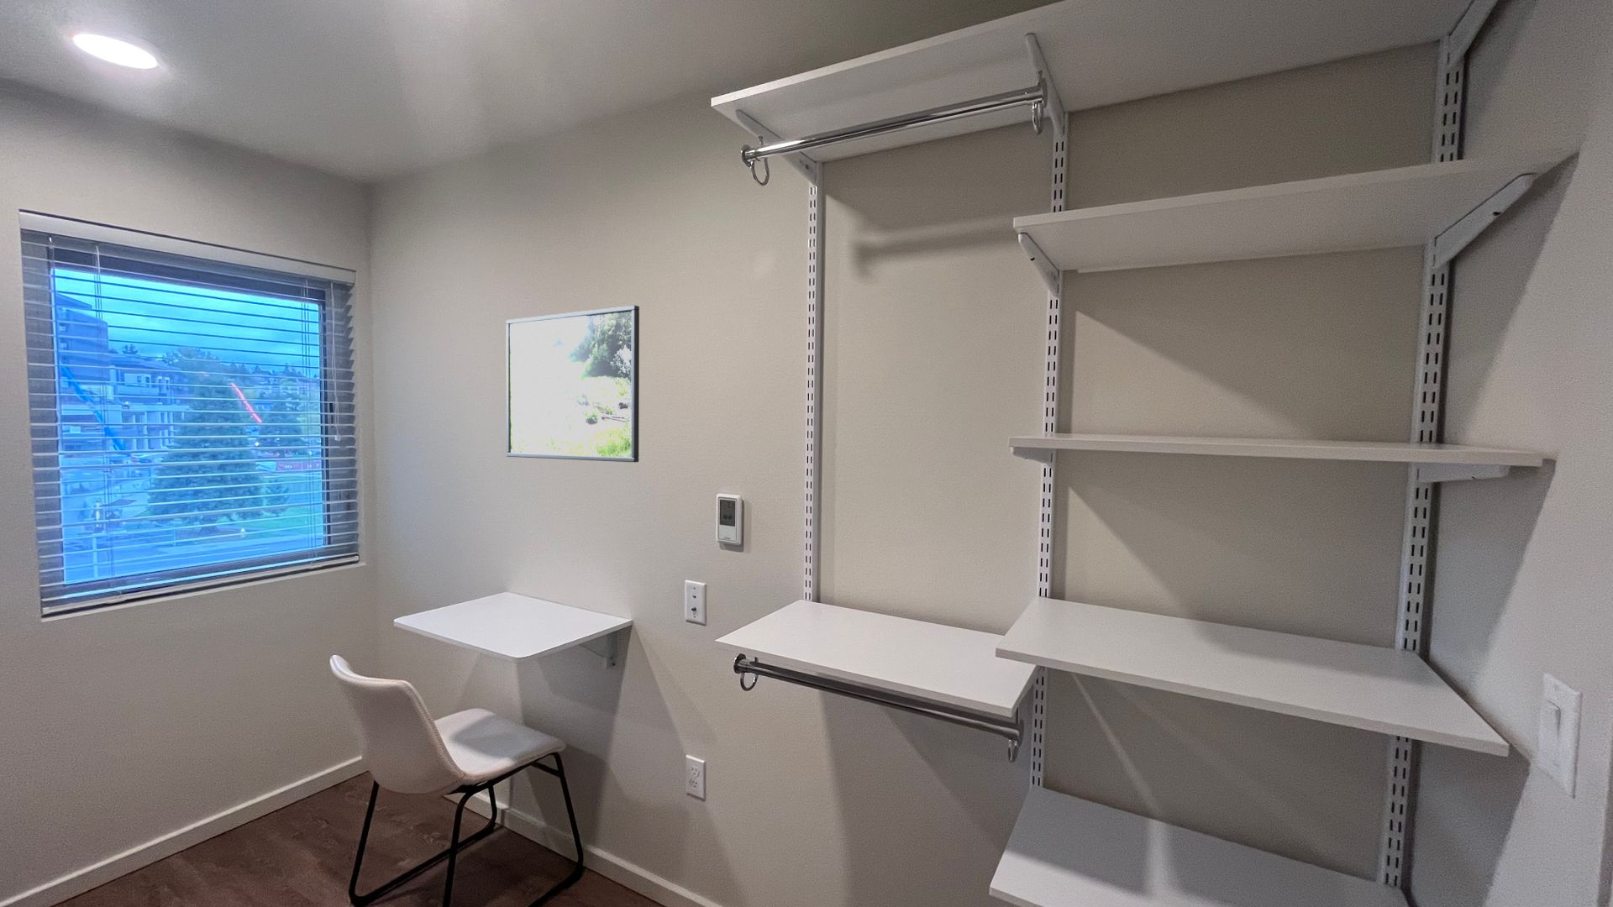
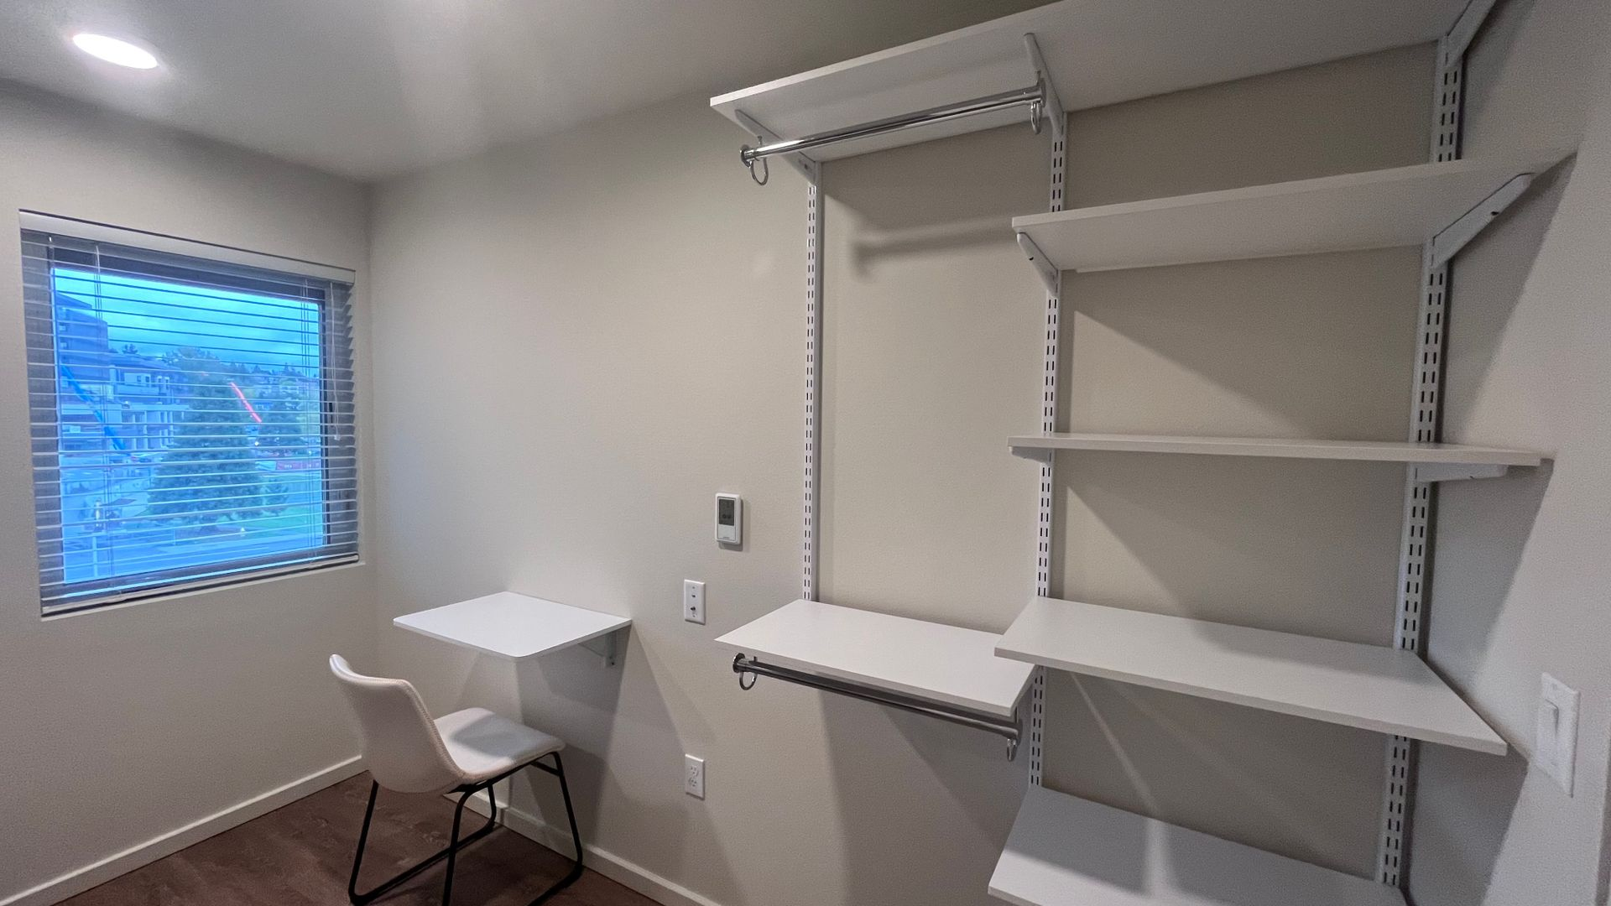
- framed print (568, 386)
